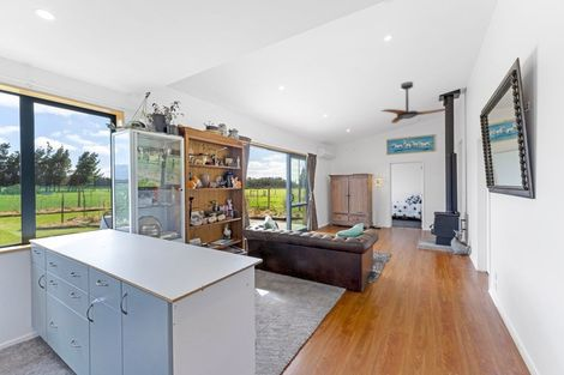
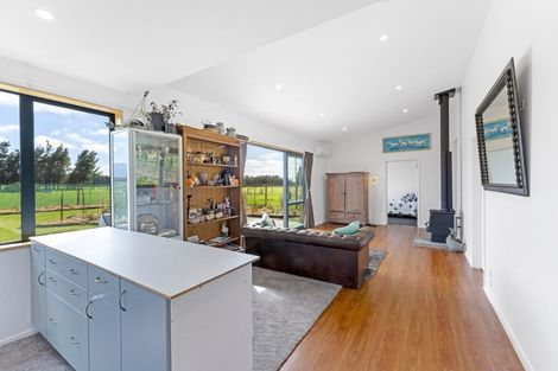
- ceiling fan (407, 99)
